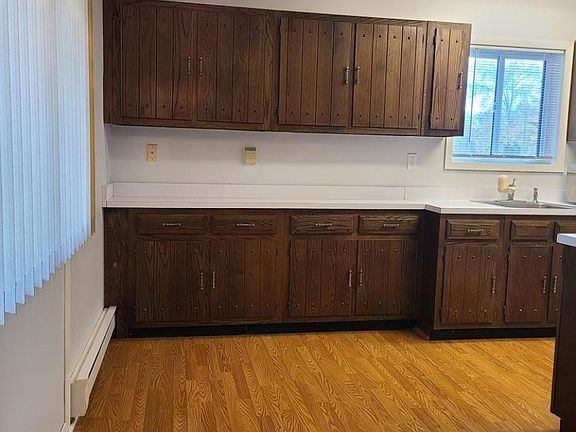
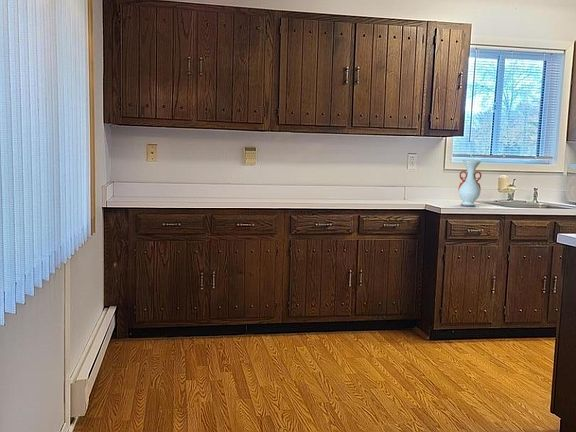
+ vase (469, 183)
